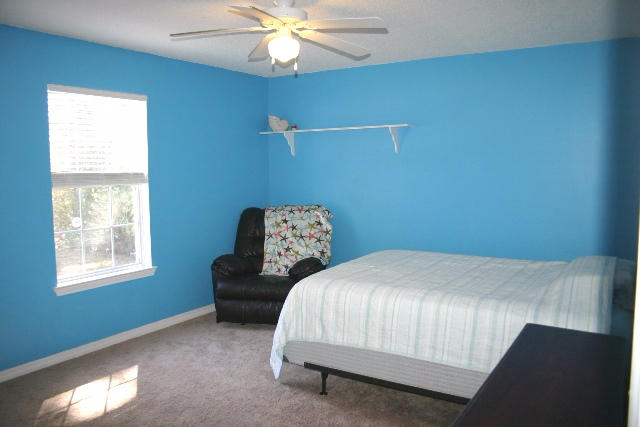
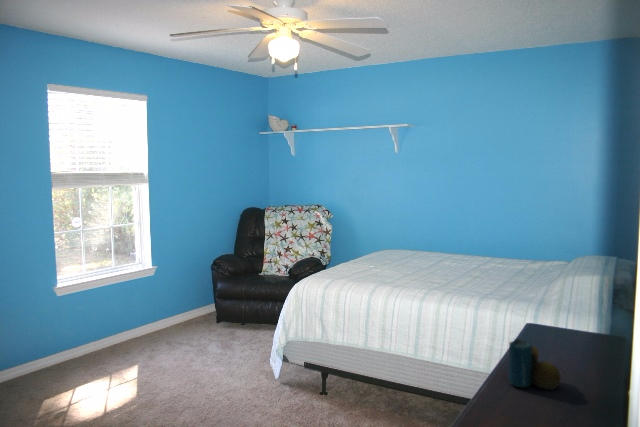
+ candle (534, 360)
